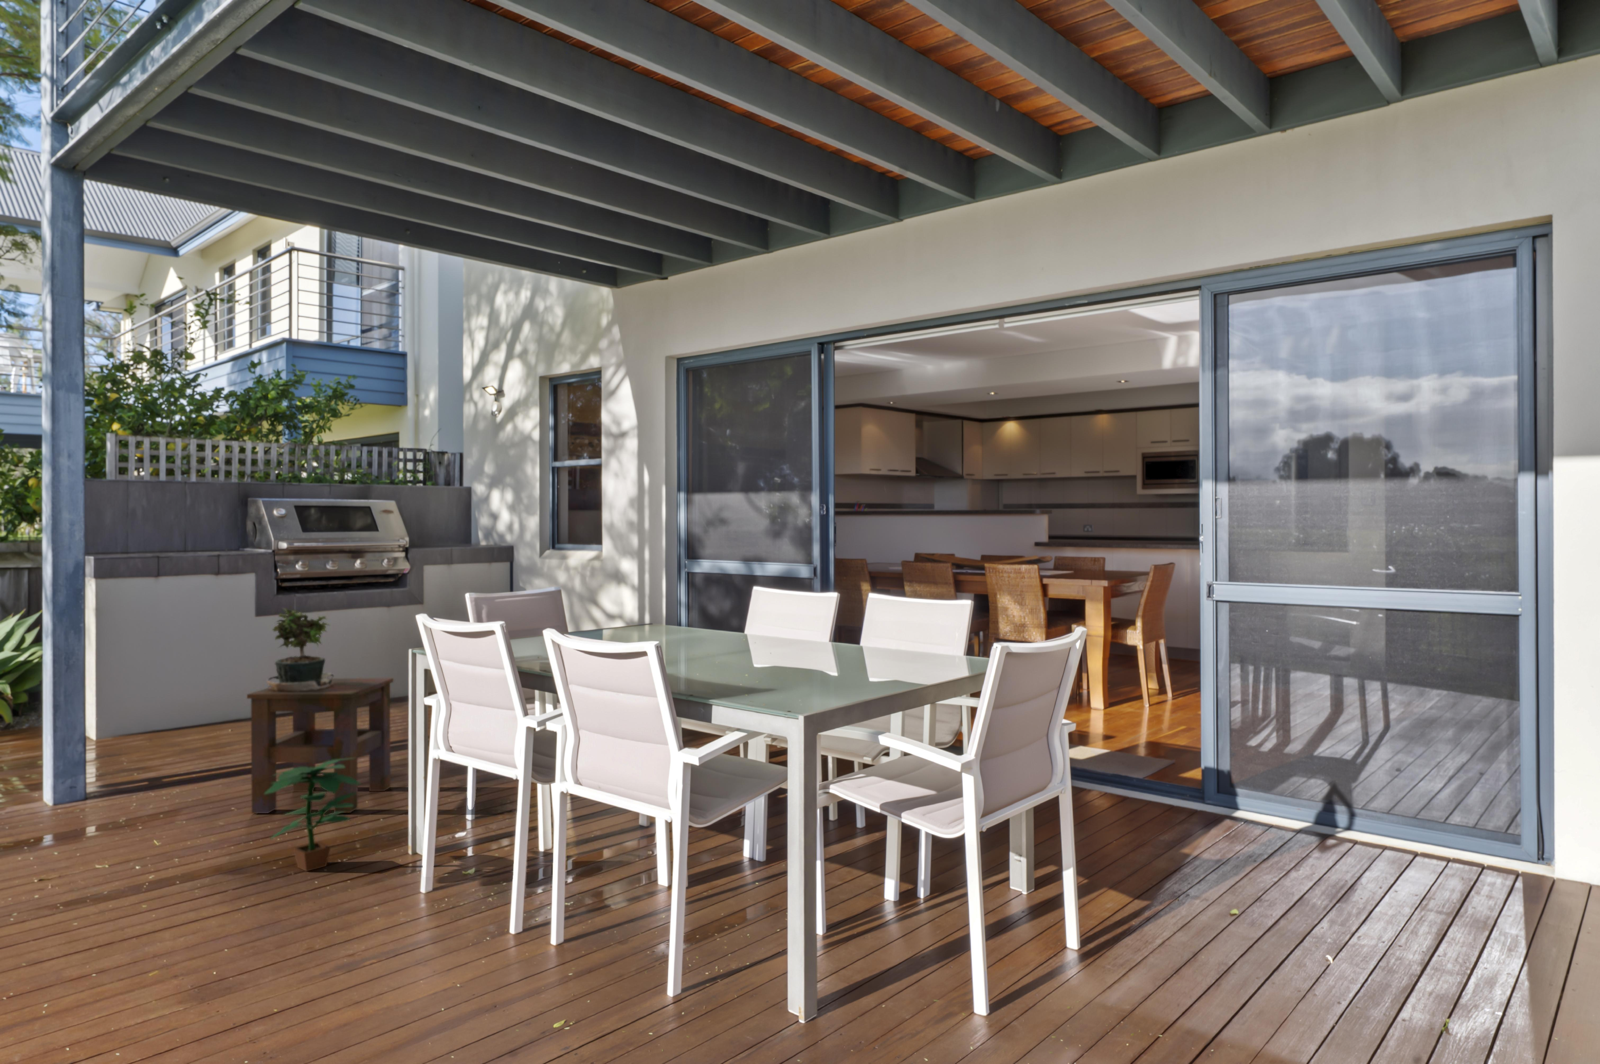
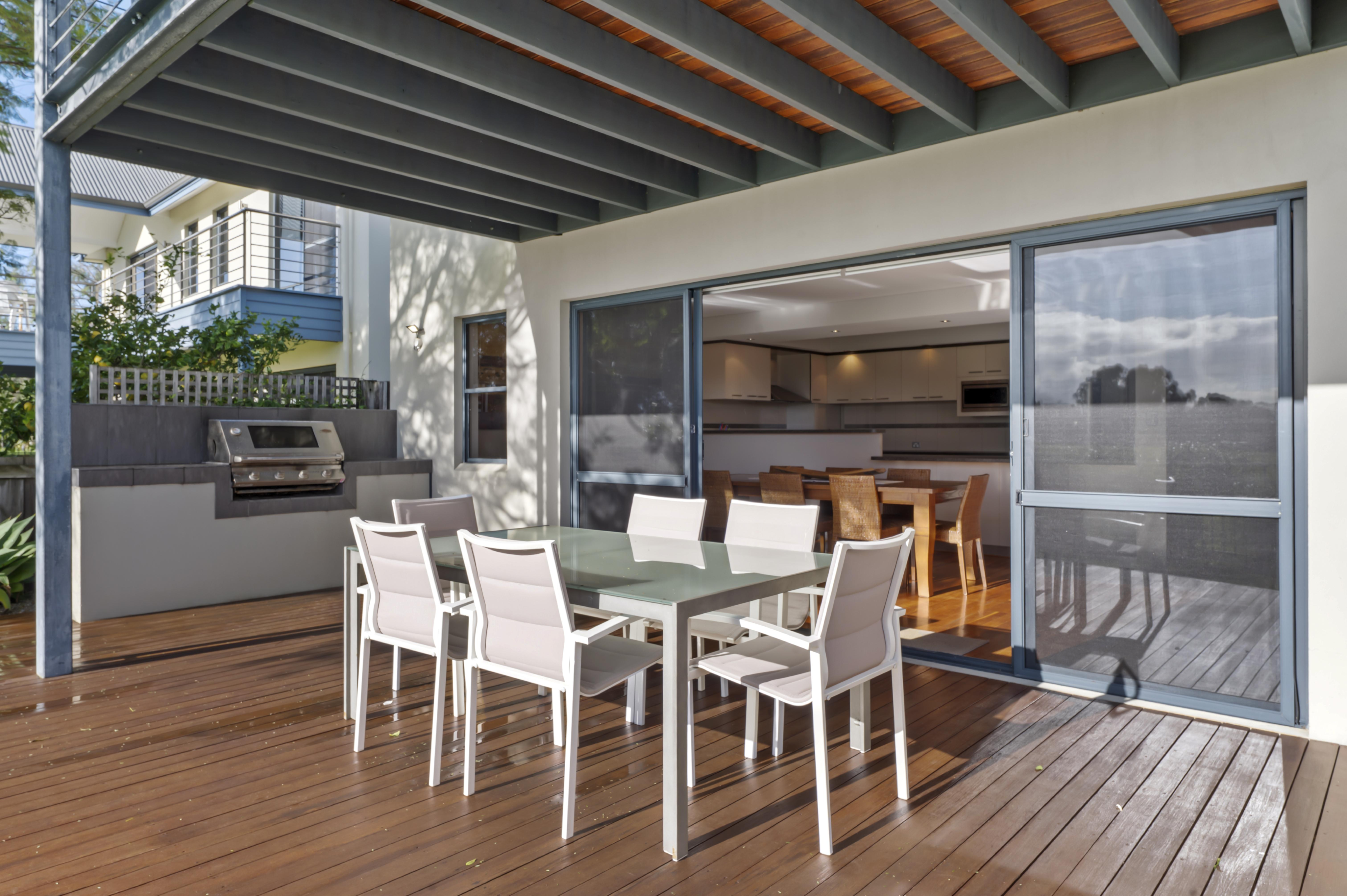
- potted plant (298, 646)
- side table (324, 742)
- potted plant (314, 816)
